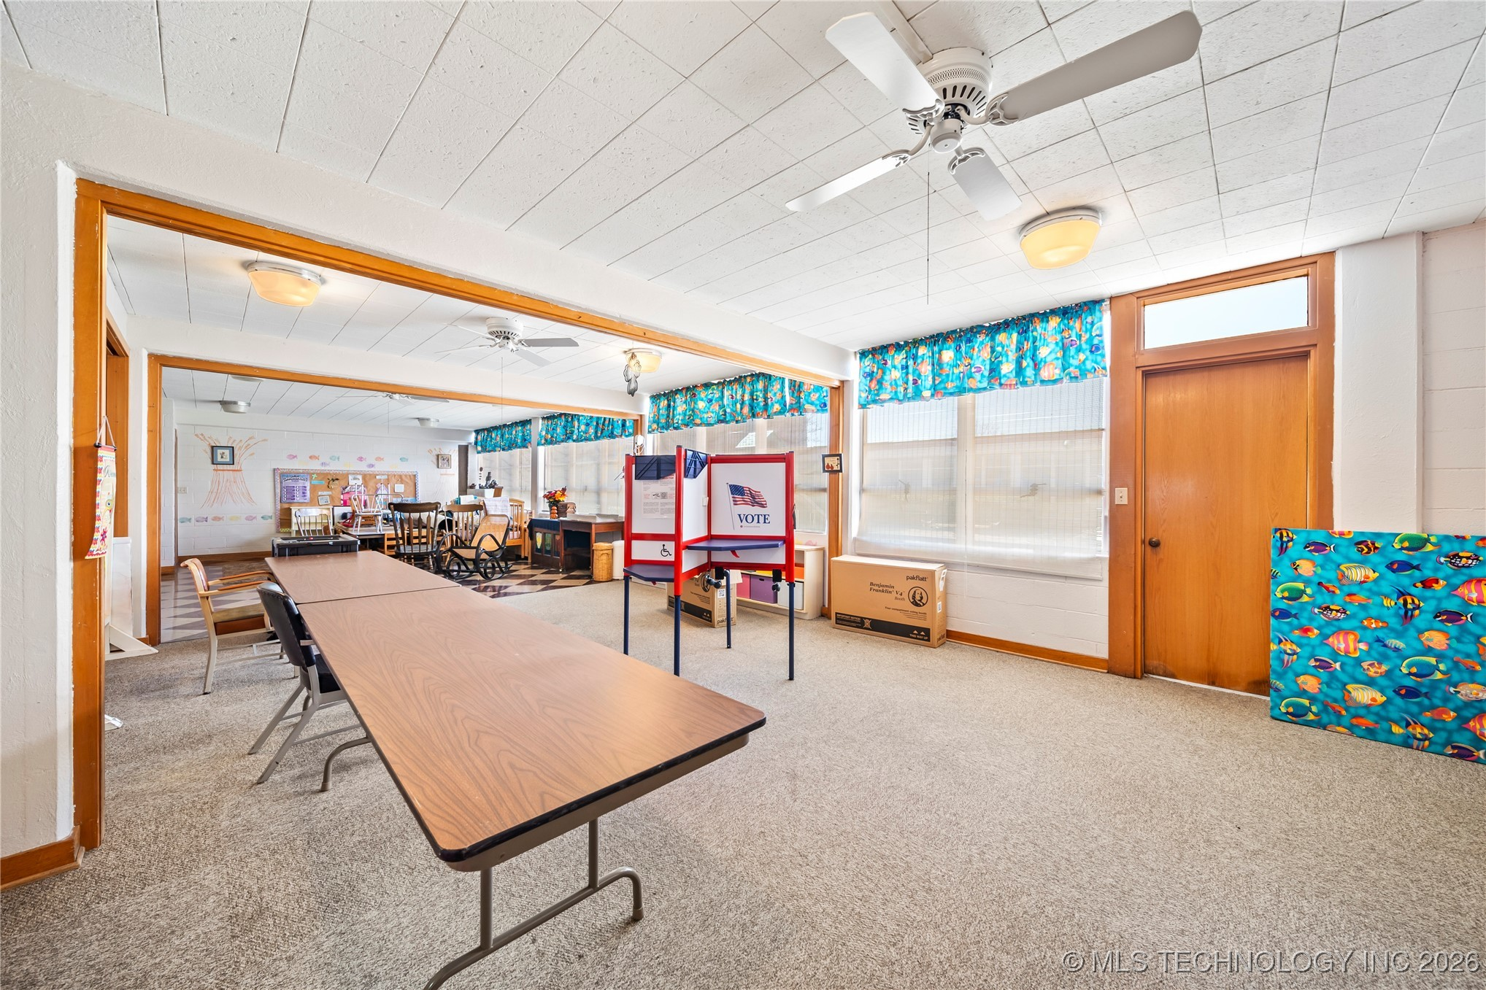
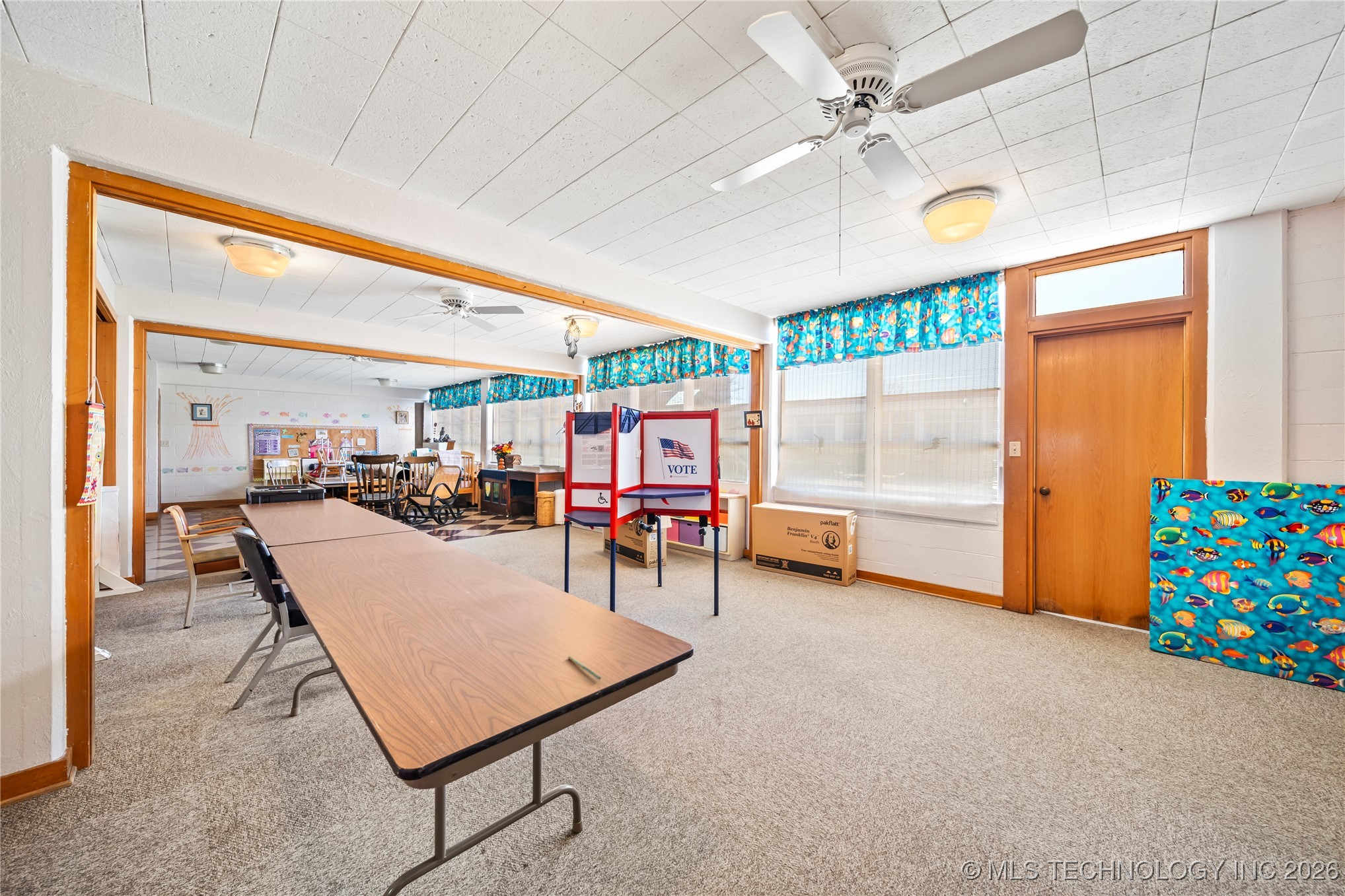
+ pen (583, 667)
